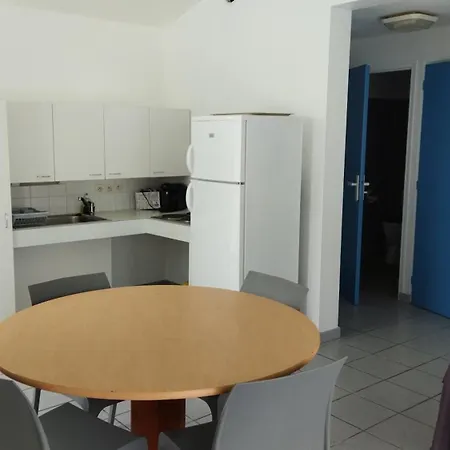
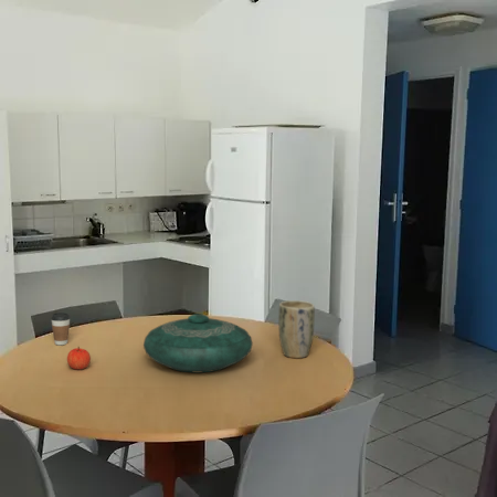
+ decorative bowl (198, 338)
+ plant pot (296, 329)
+ coffee cup (61, 328)
+ apple (78, 357)
